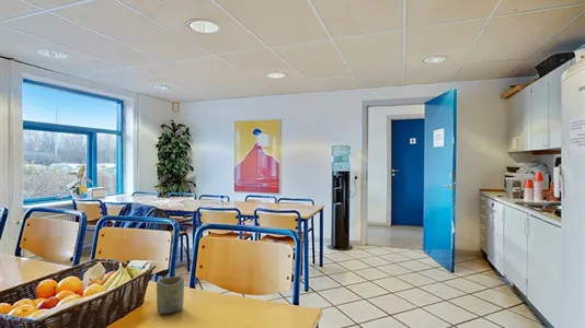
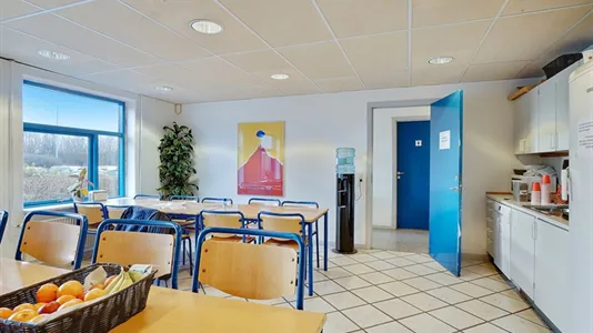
- cup (170, 294)
